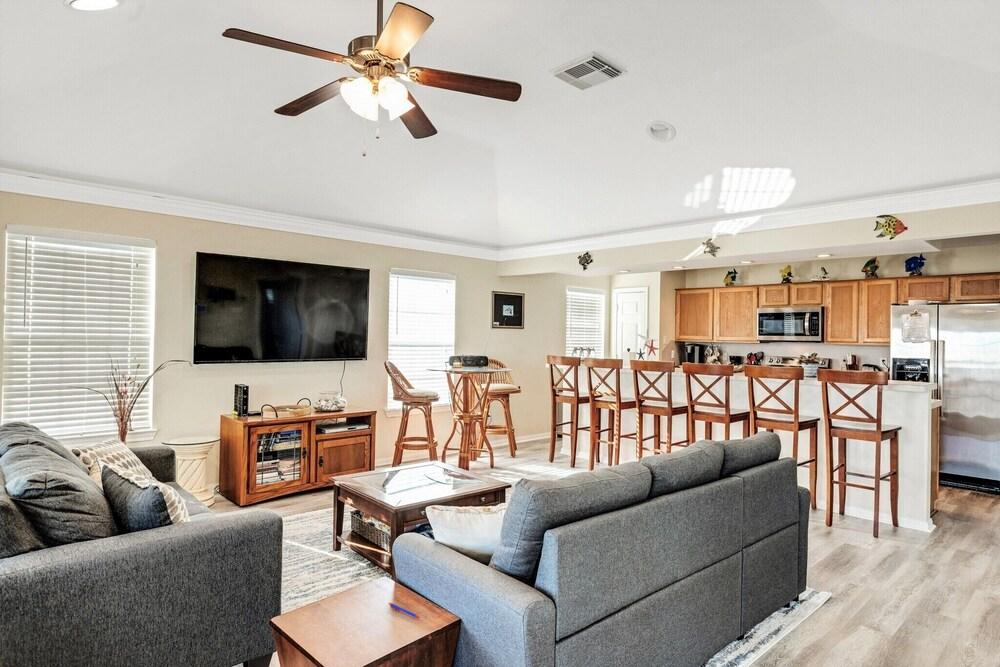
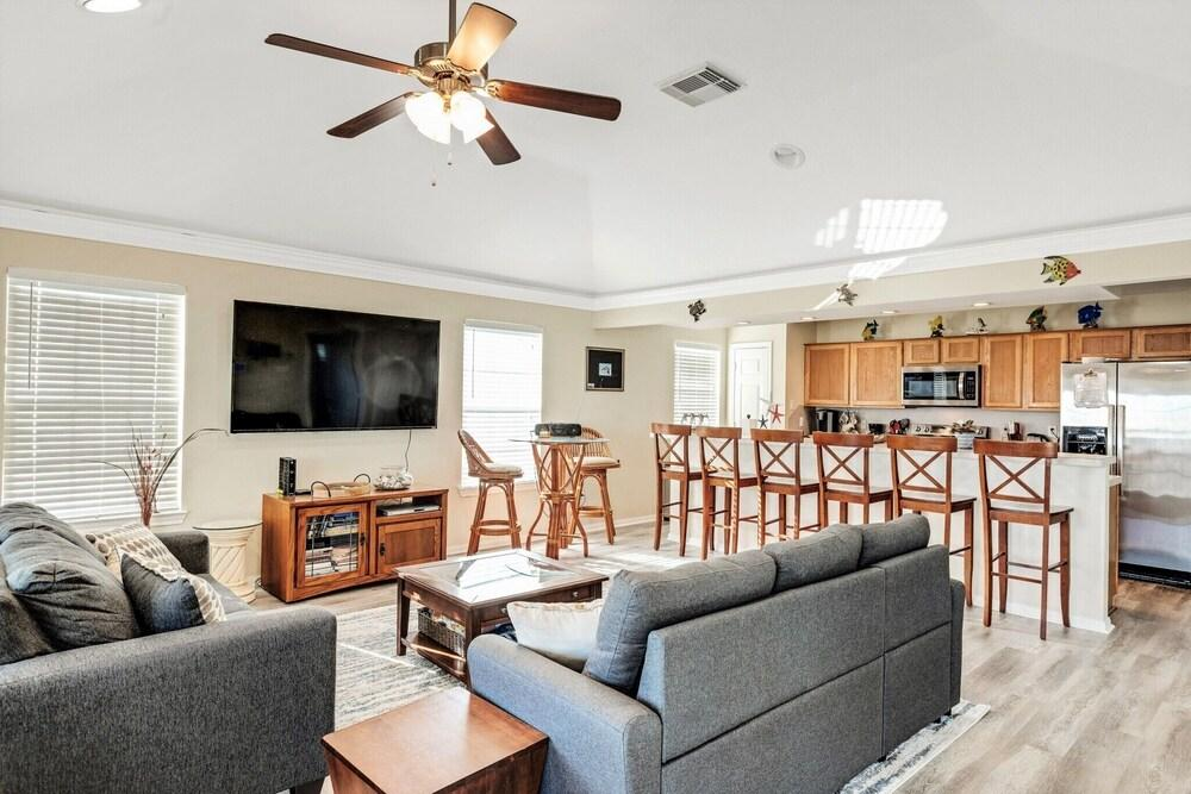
- pen (404, 610)
